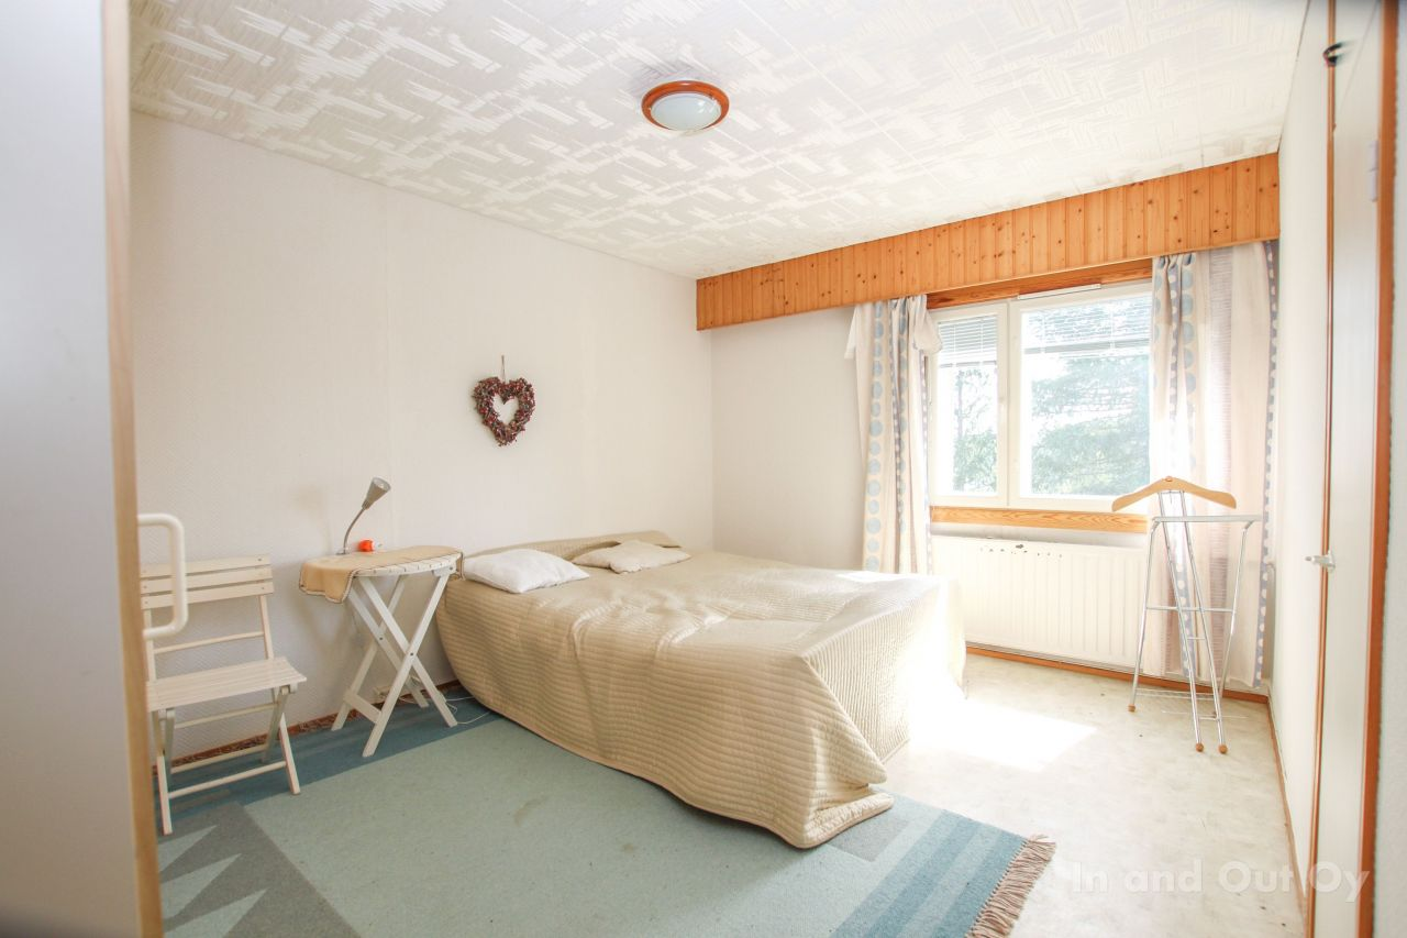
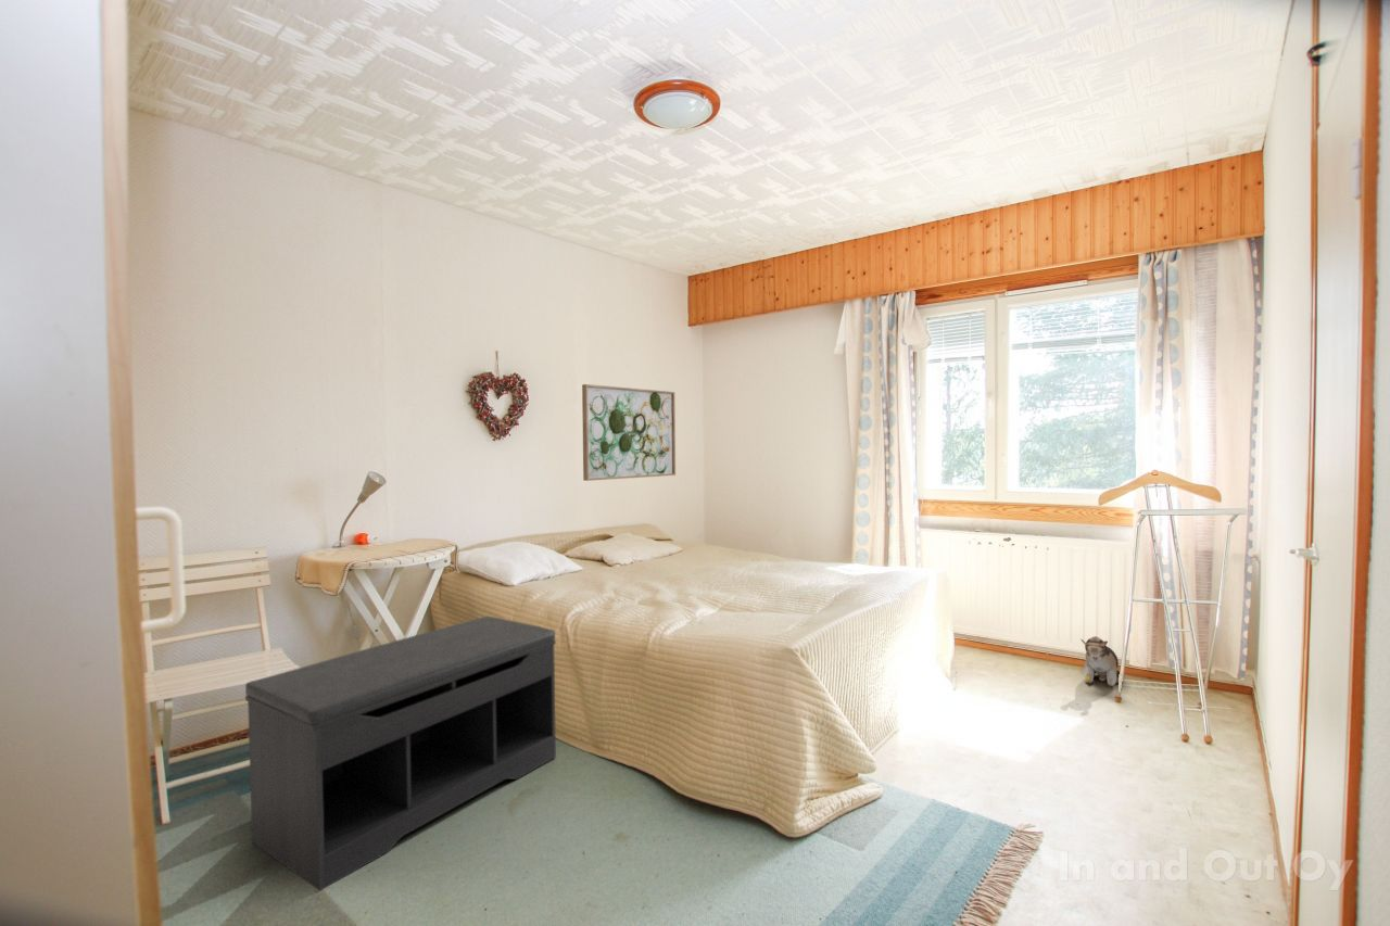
+ bench (420, 723)
+ plush toy (1102, 655)
+ wall art (633, 433)
